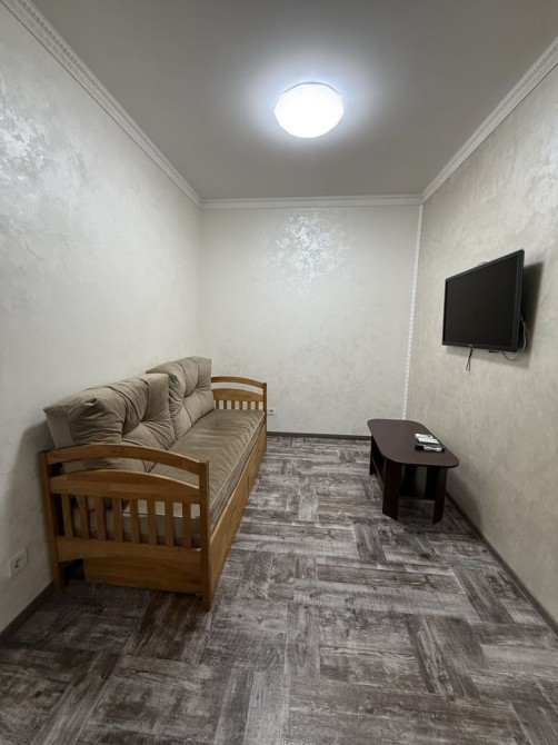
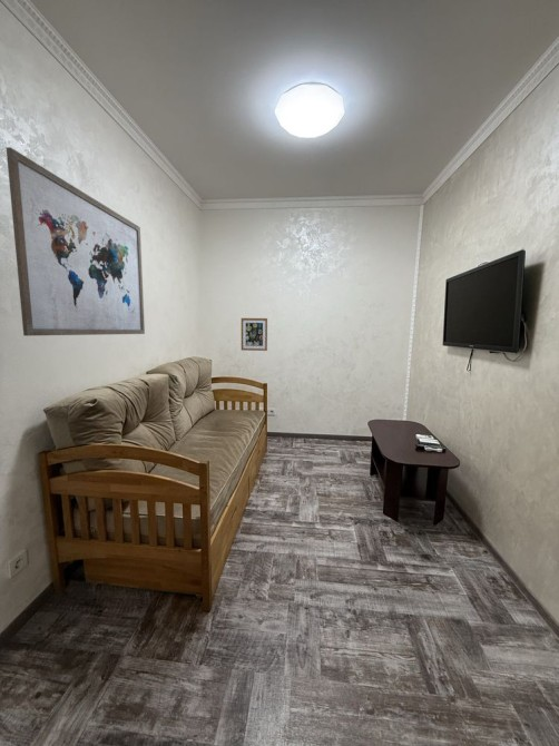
+ wall art (254, 334)
+ wall art (96, 268)
